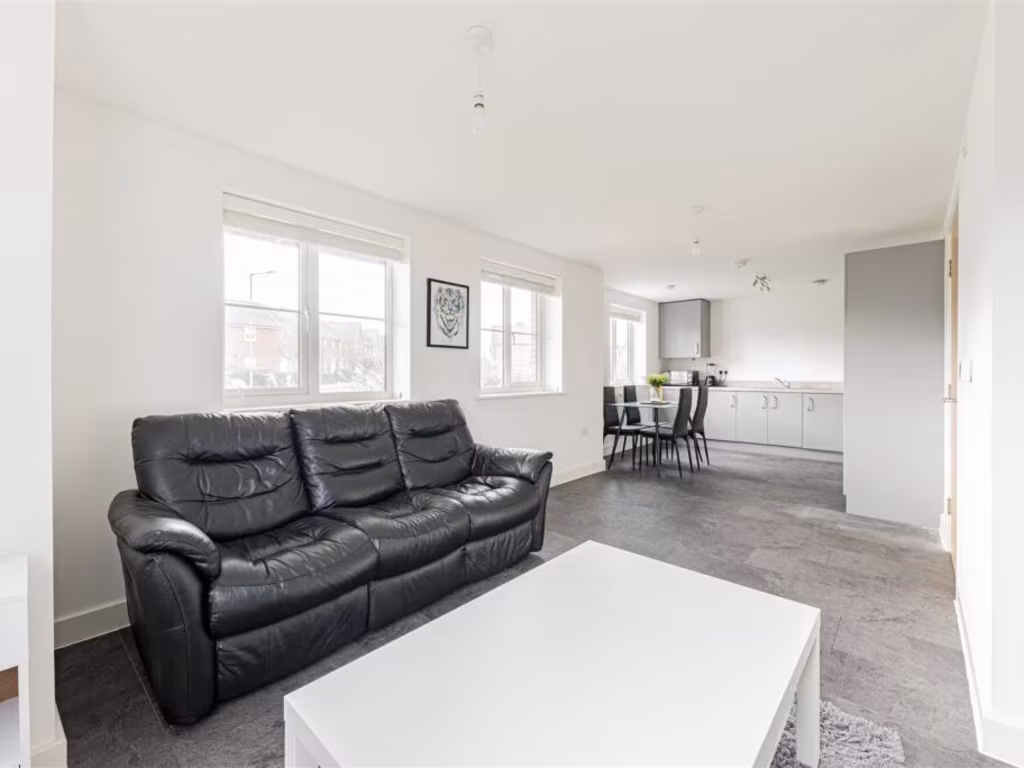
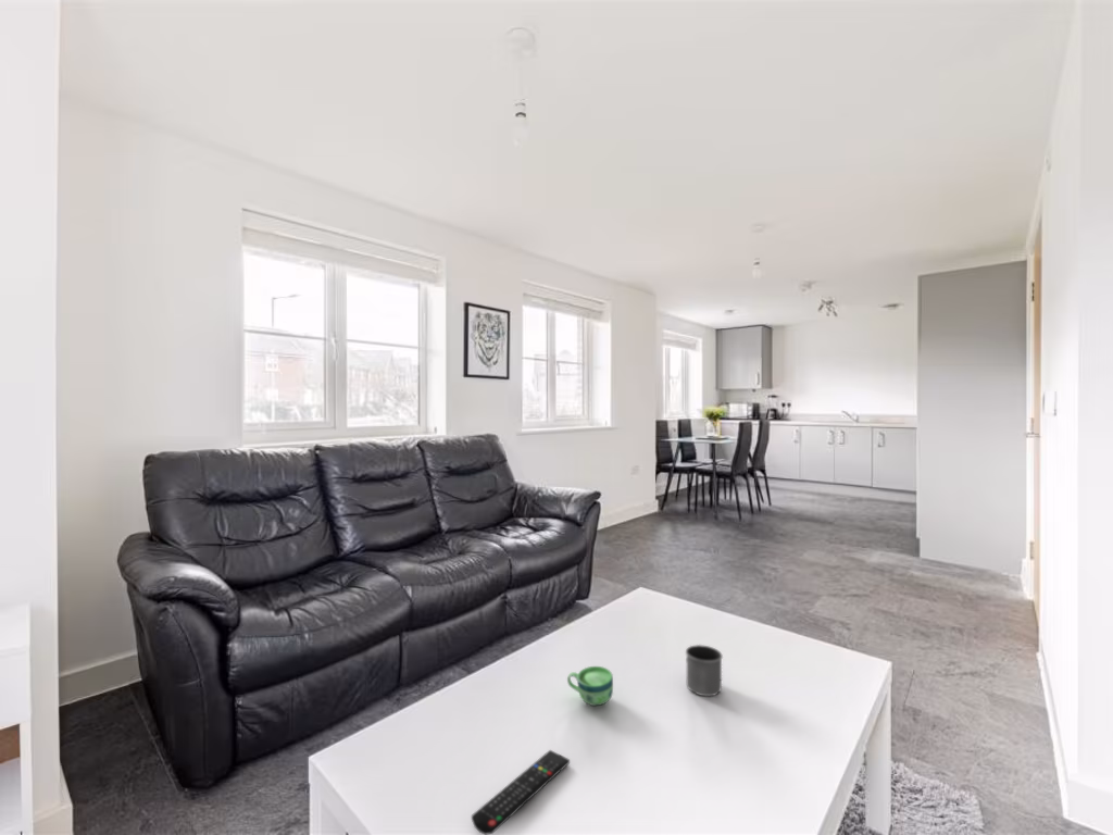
+ mug (700, 668)
+ remote control (523, 789)
+ cup (589, 687)
